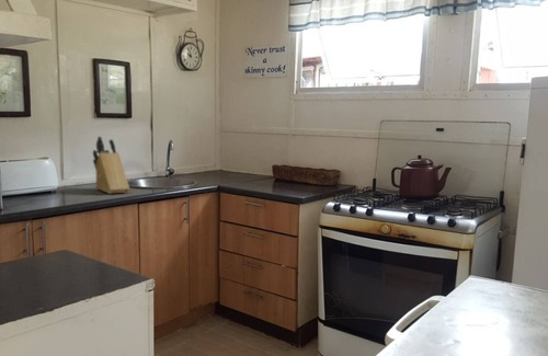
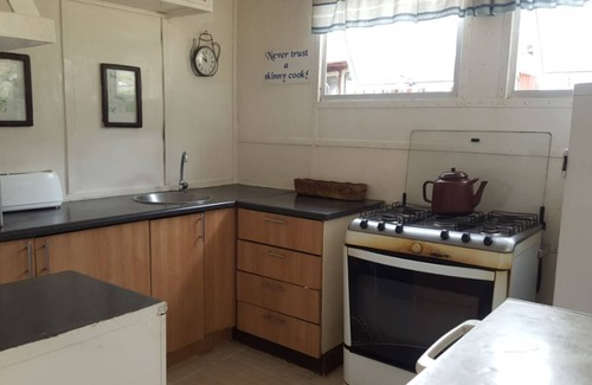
- knife block (110, 163)
